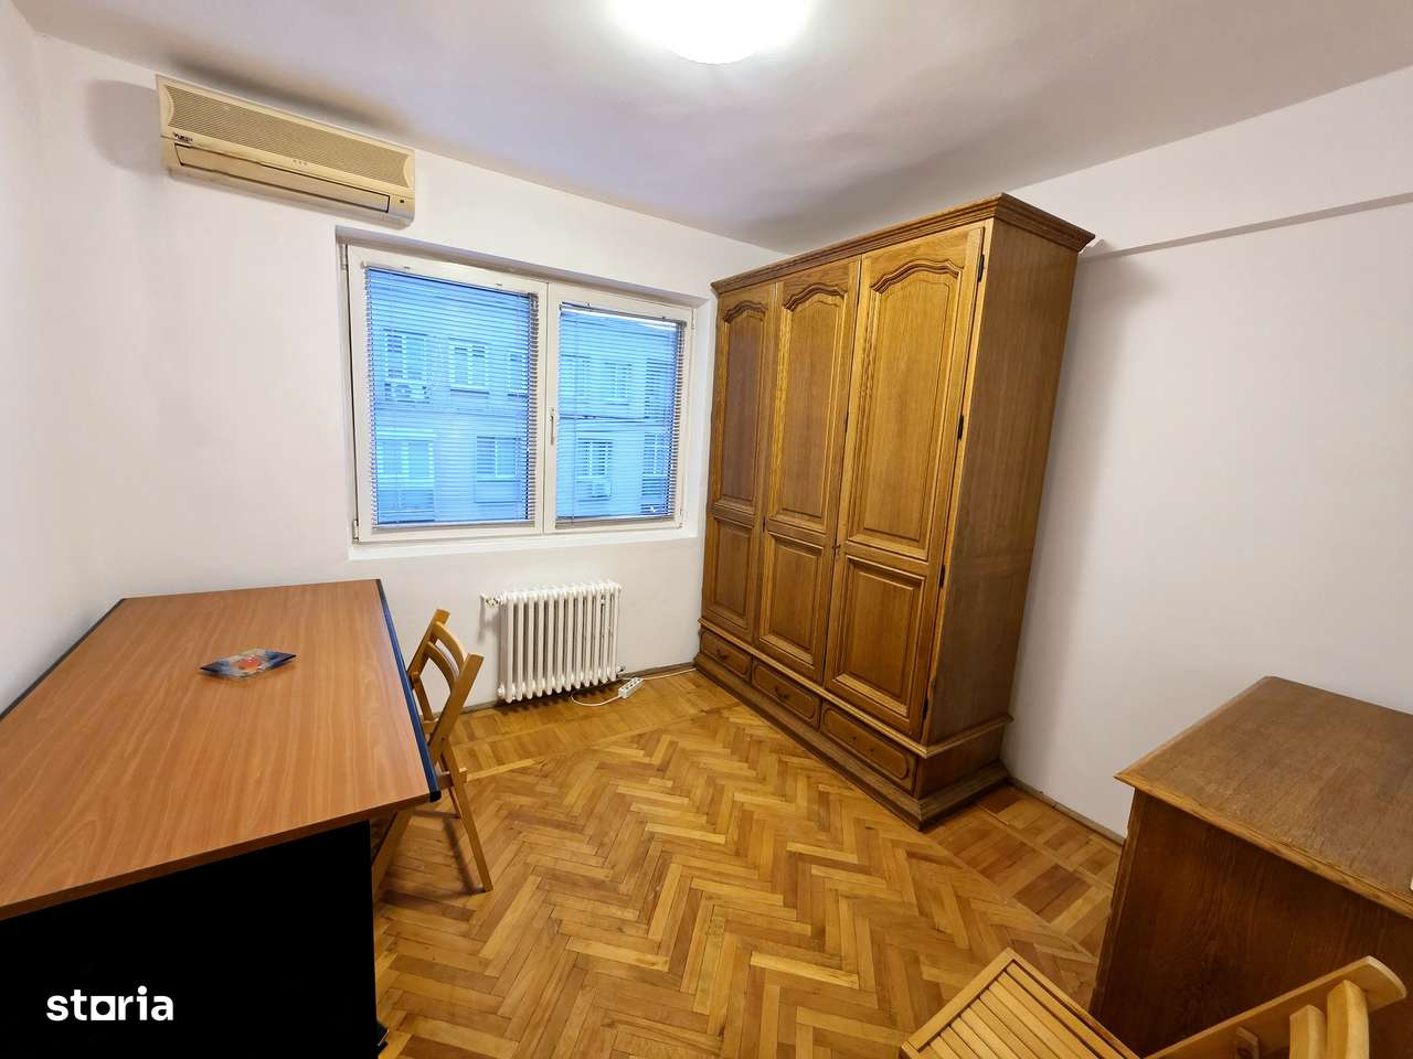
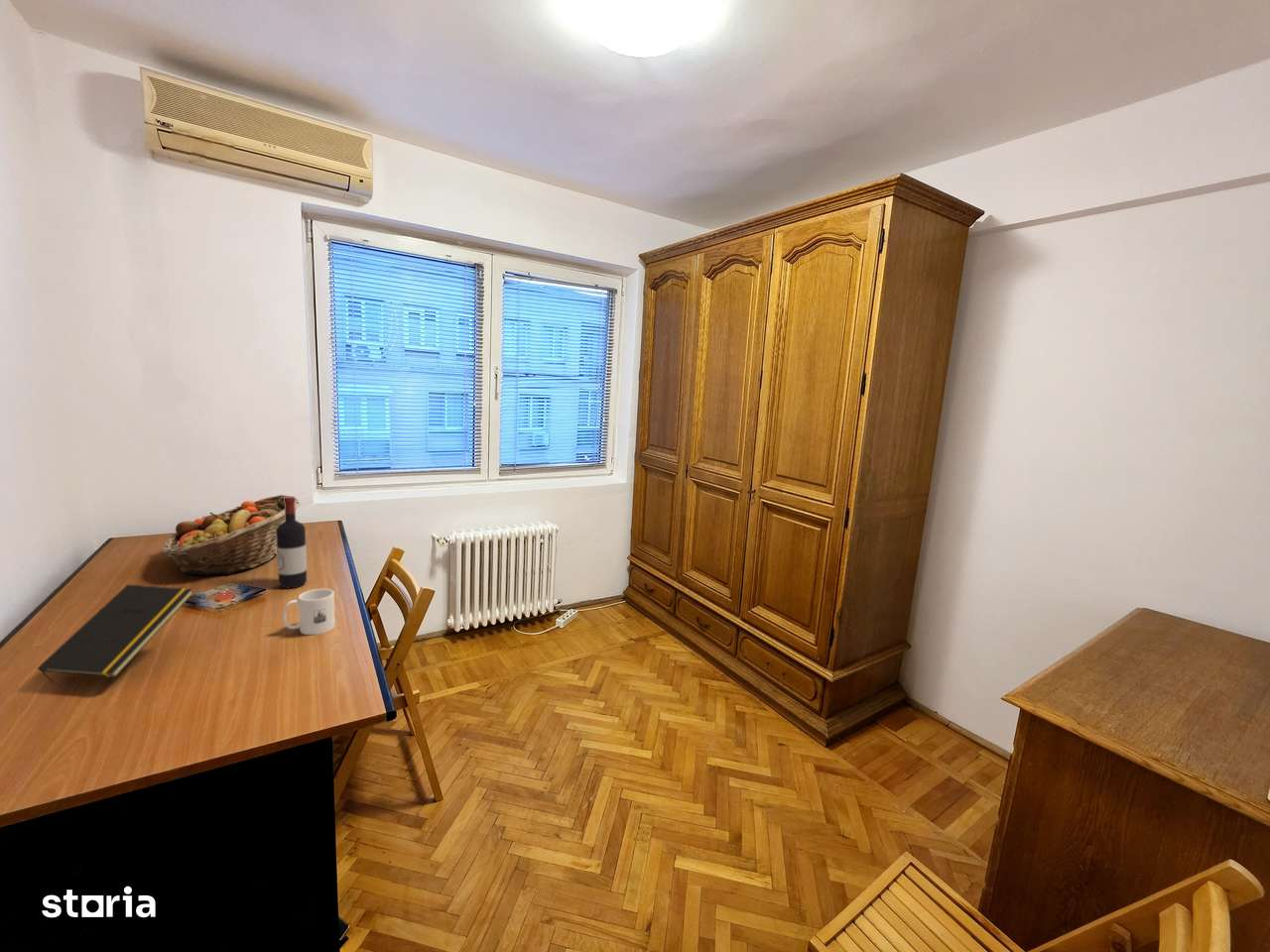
+ notepad (122, 633)
+ fruit basket (235, 531)
+ wine bottle (291, 541)
+ mug (309, 612)
